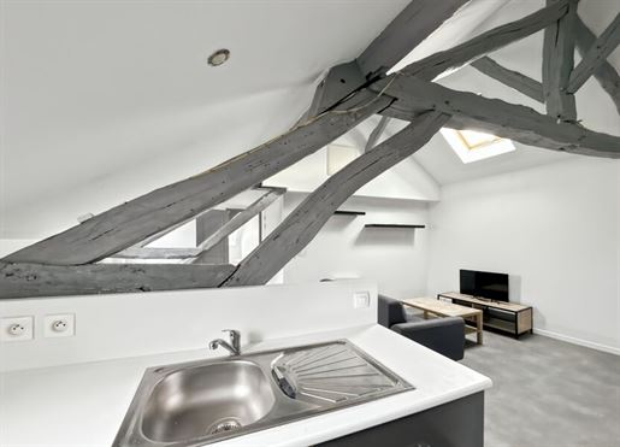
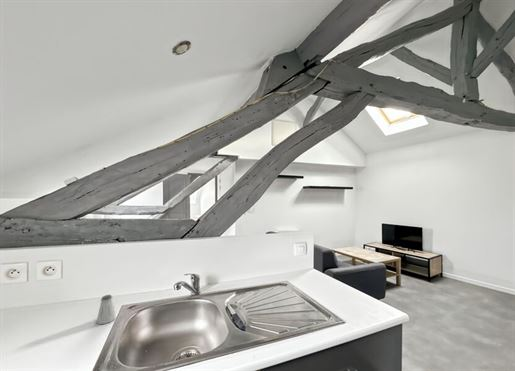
+ saltshaker (106, 307)
